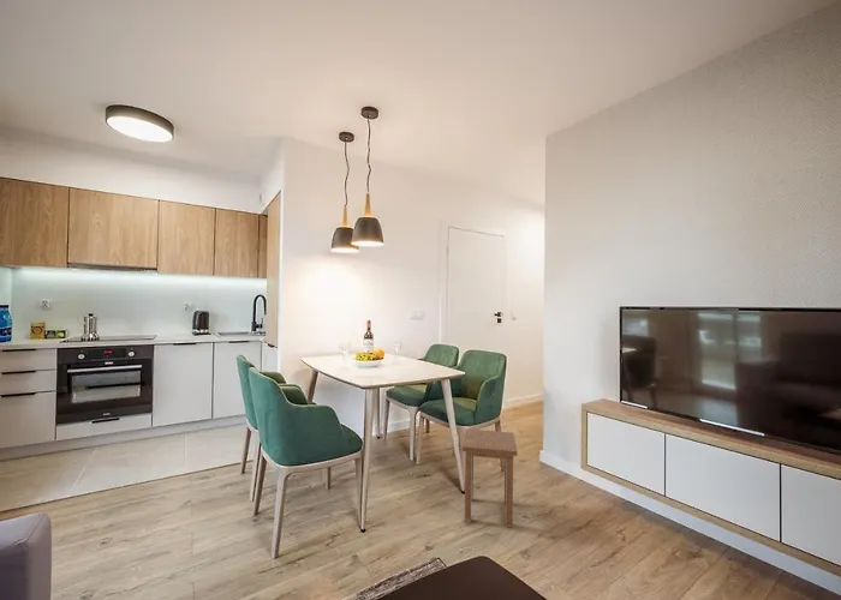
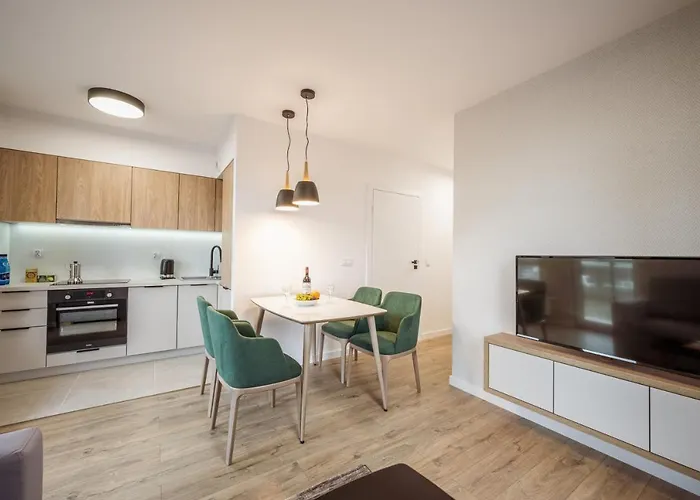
- stool (472, 475)
